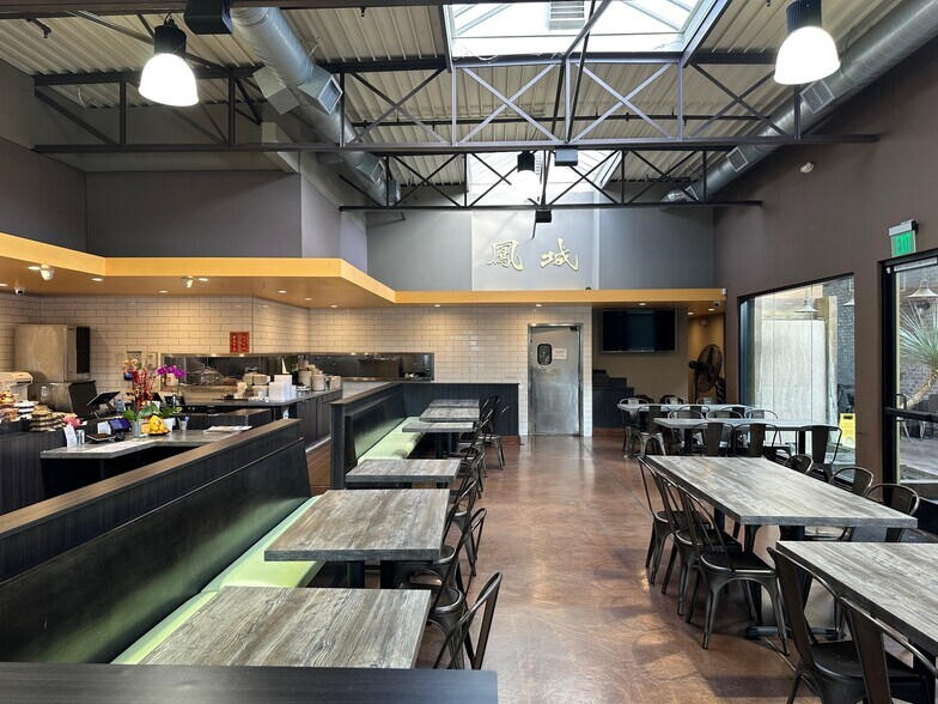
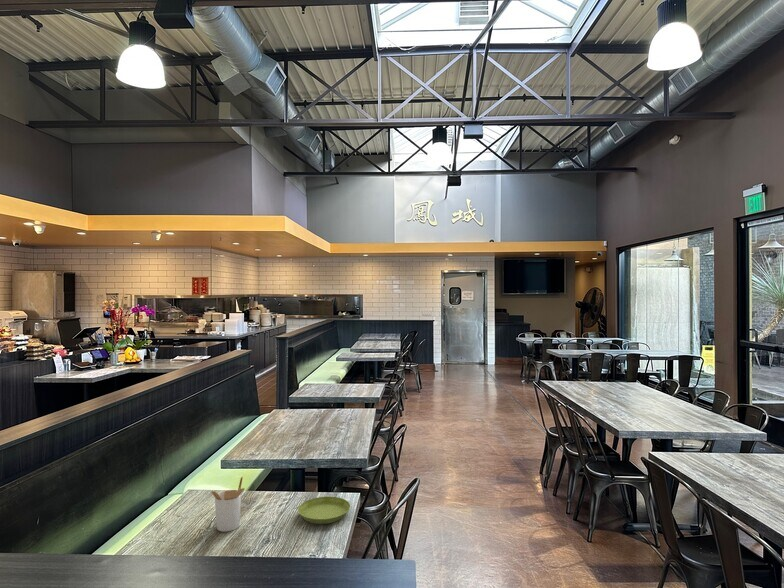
+ saucer (324, 510)
+ utensil holder (230, 505)
